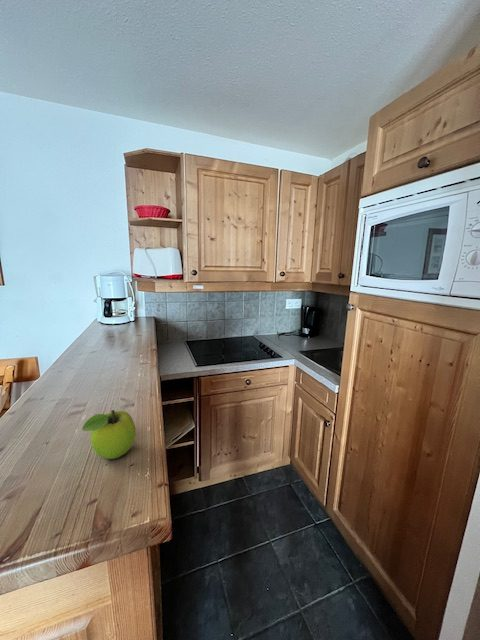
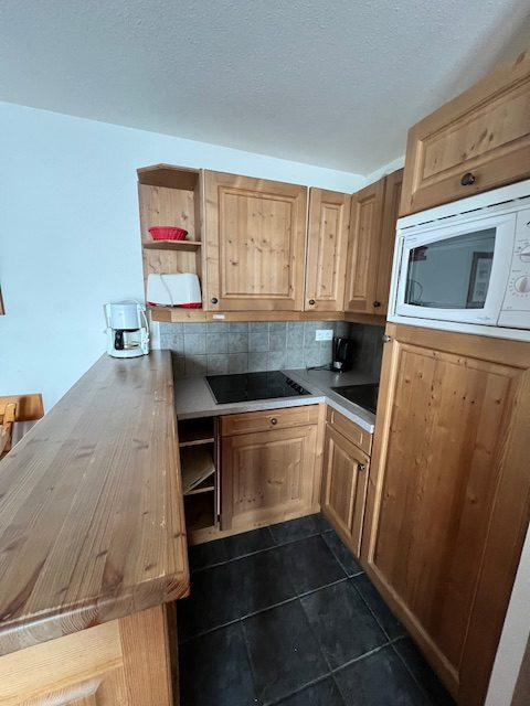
- fruit (110, 432)
